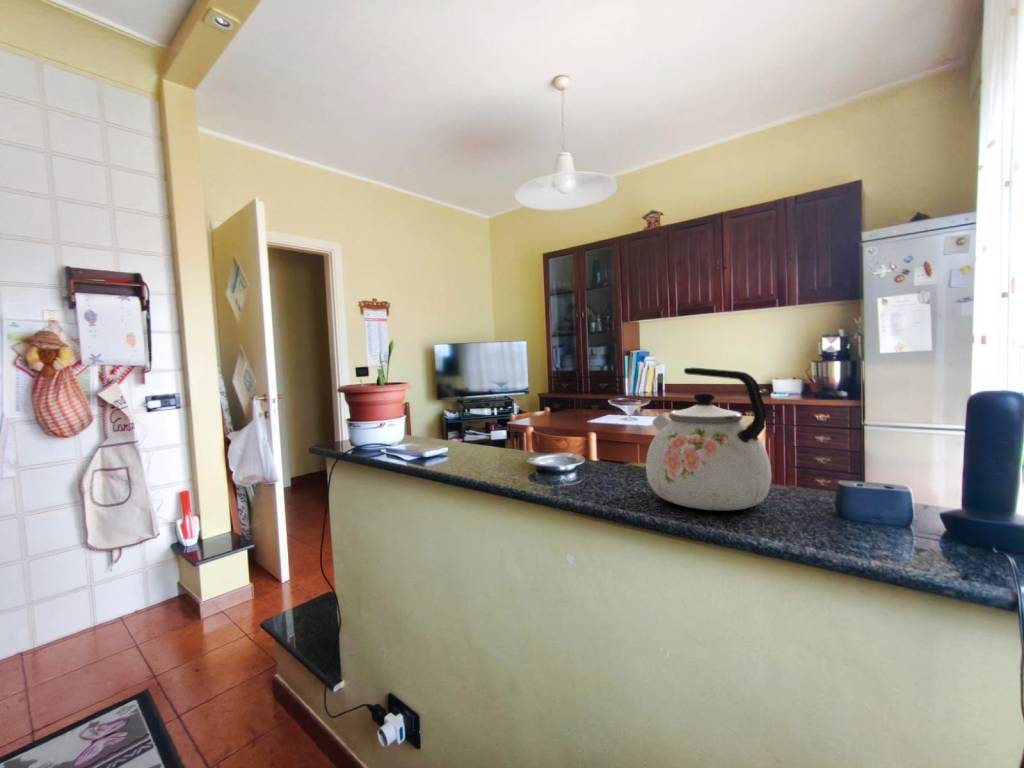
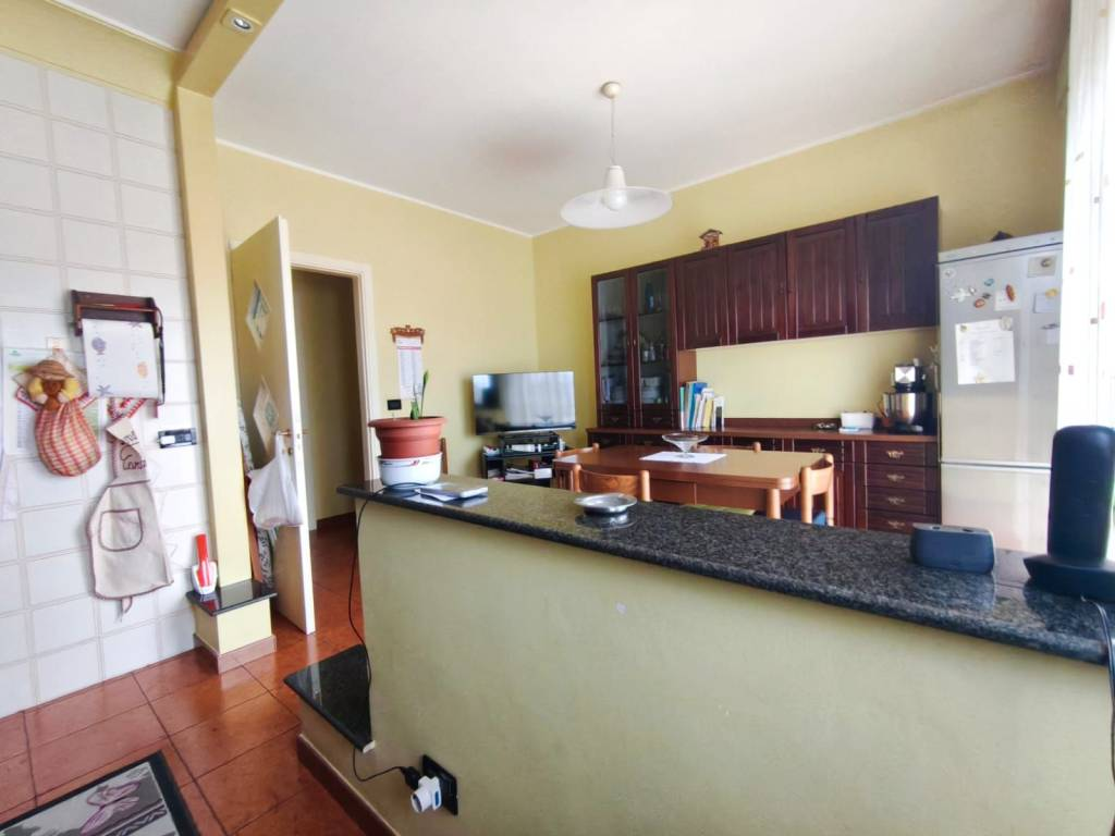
- kettle (703, 433)
